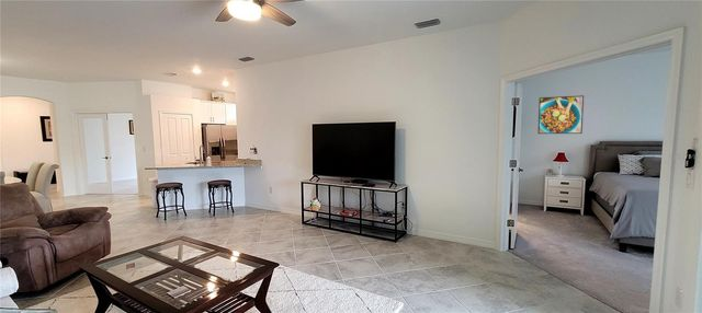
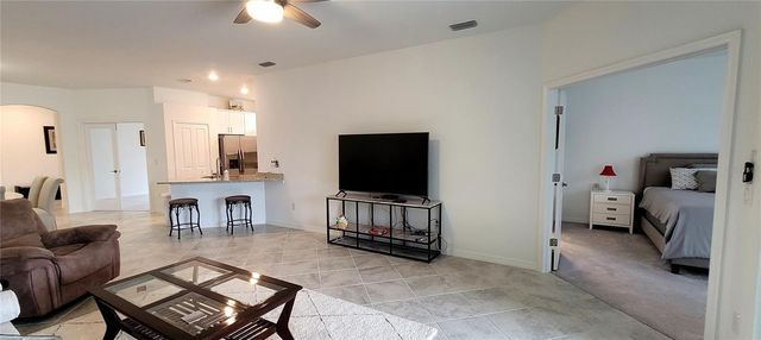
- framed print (559, 115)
